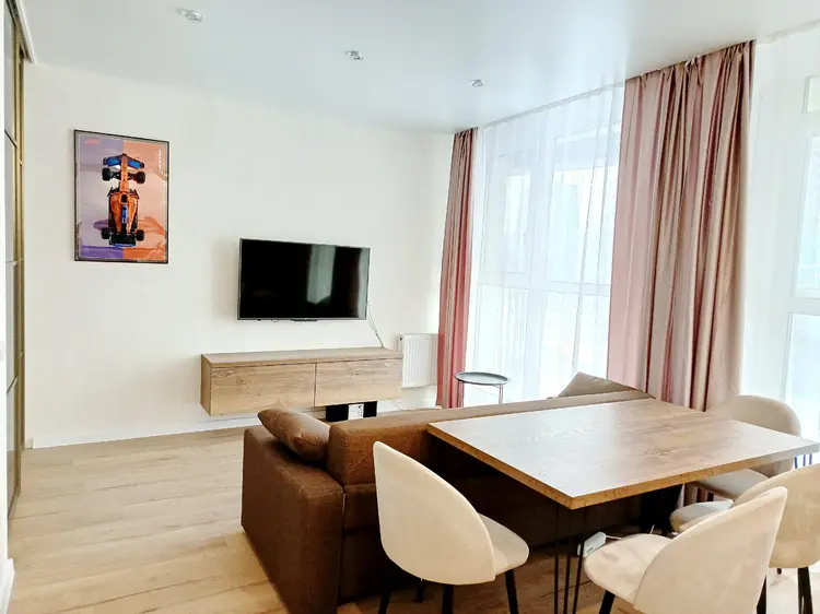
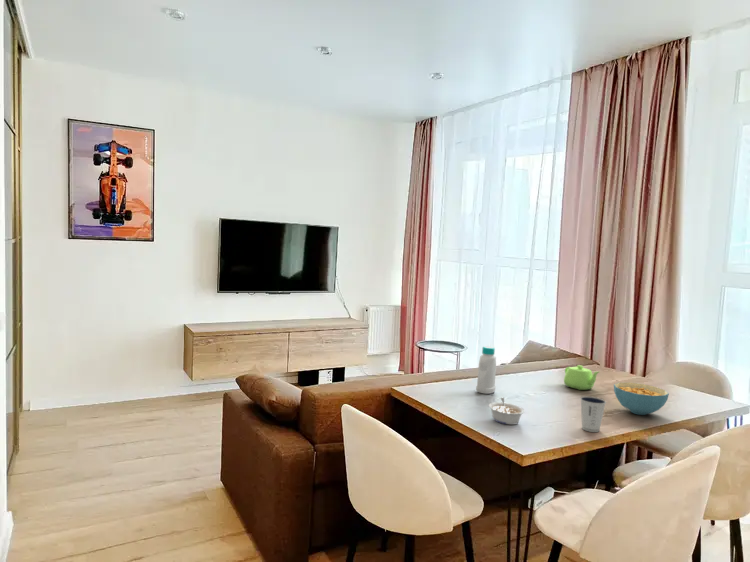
+ legume (505, 412)
+ bottle (487, 369)
+ dixie cup (591, 414)
+ teapot (581, 377)
+ cereal bowl (639, 400)
